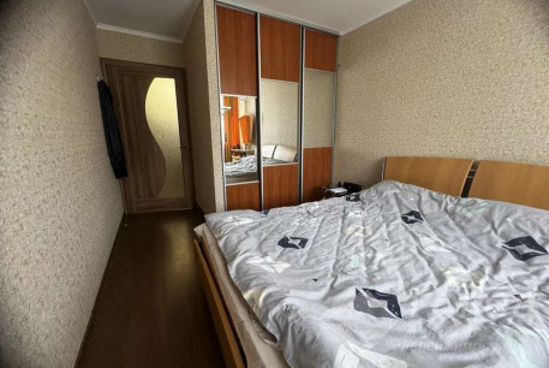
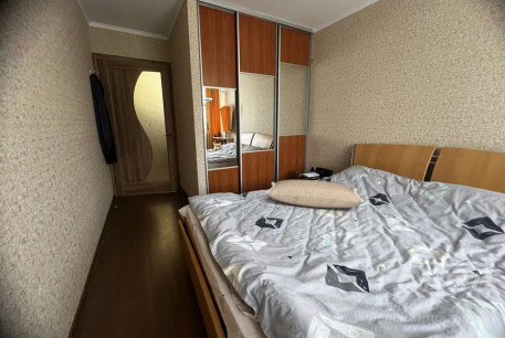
+ pillow (311, 192)
